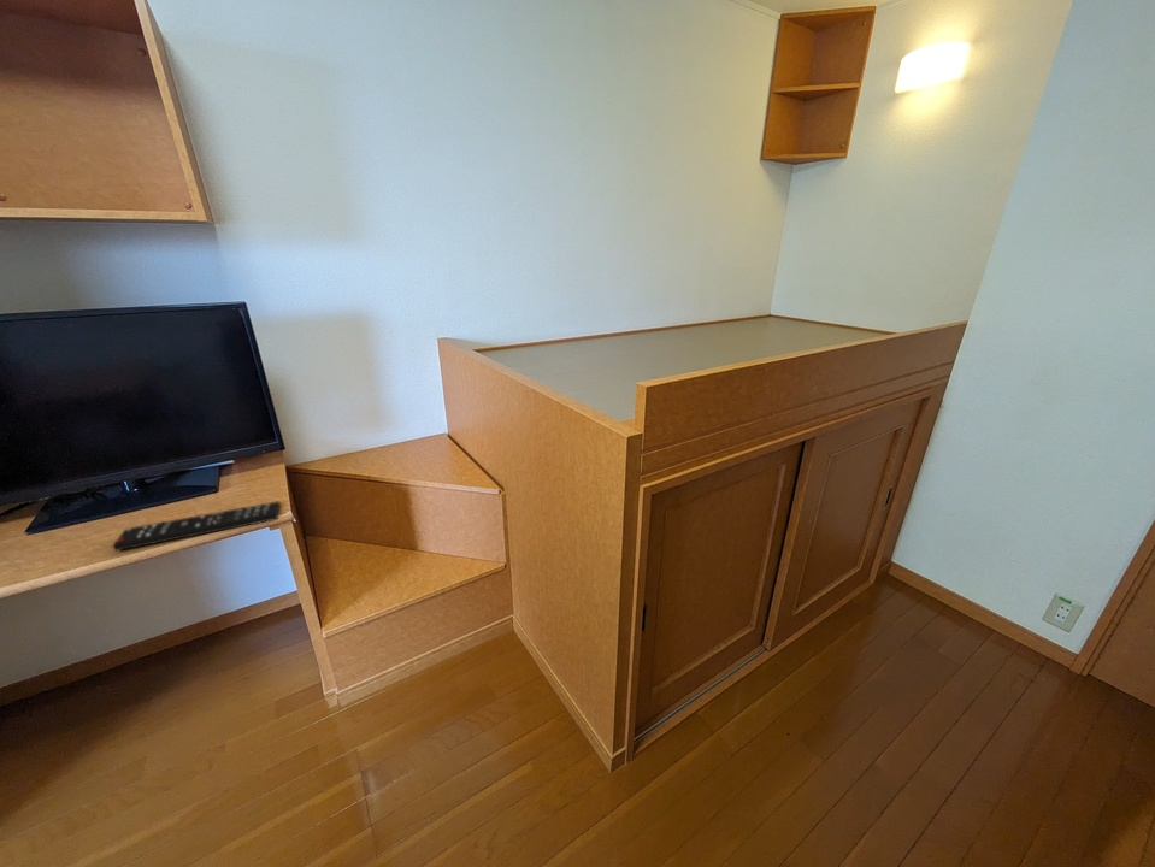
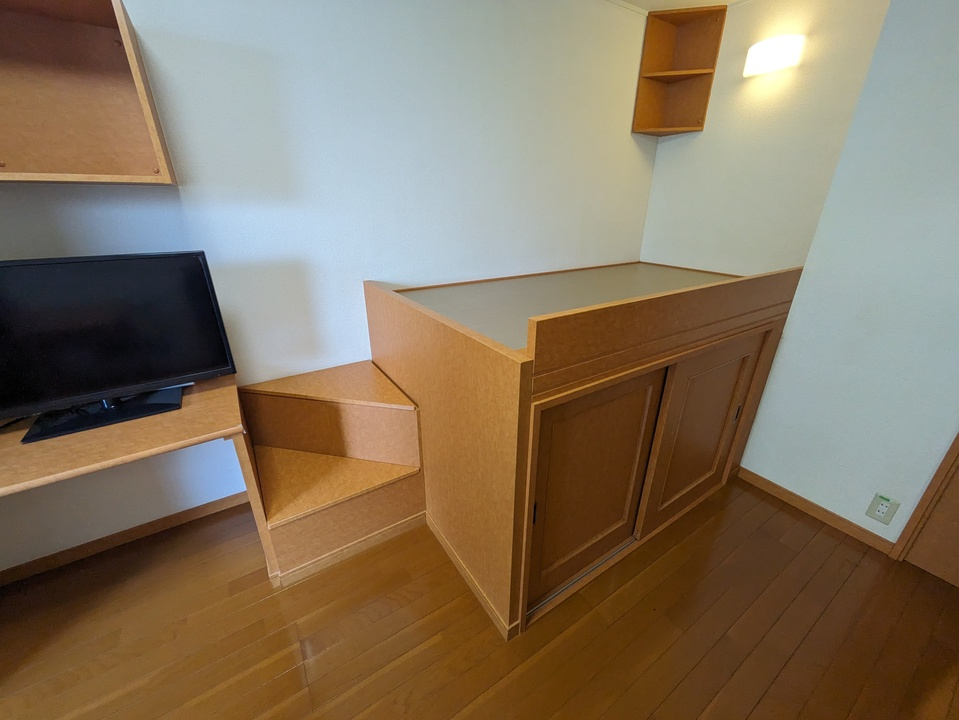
- remote control (202, 523)
